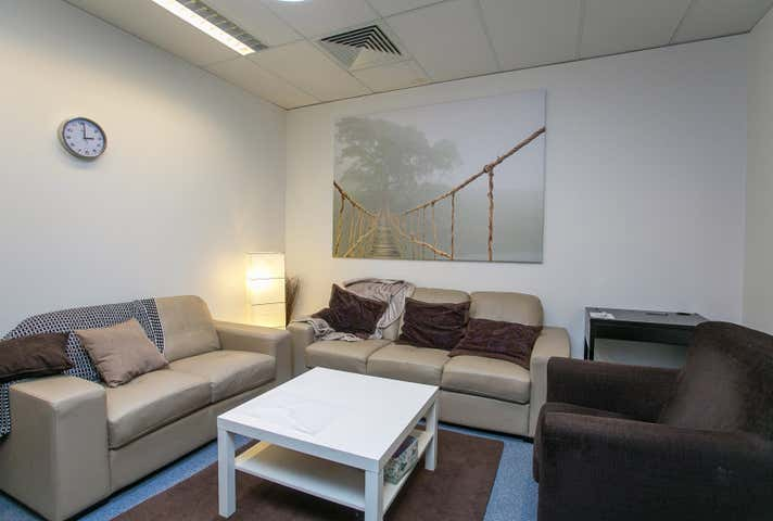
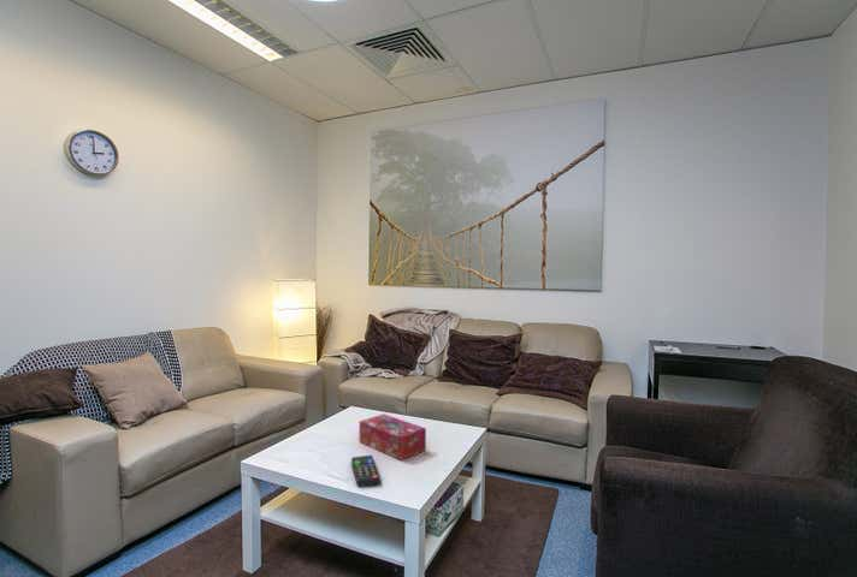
+ tissue box (391, 435)
+ remote control (365, 469)
